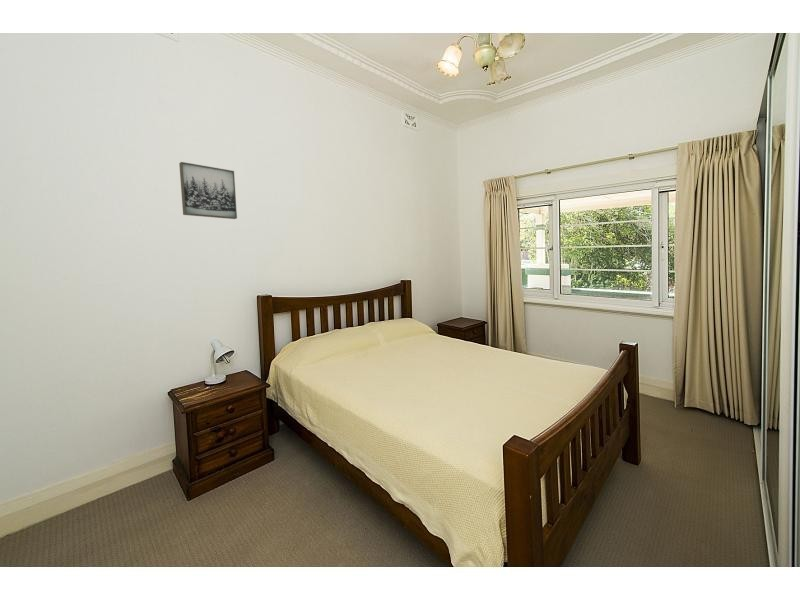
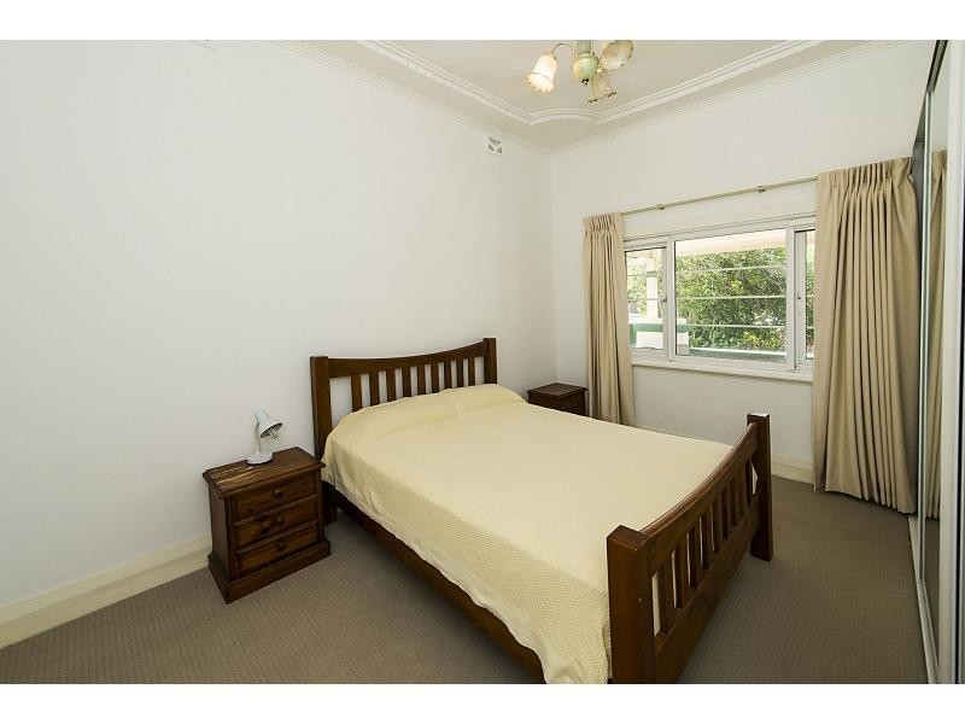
- wall art (209, 192)
